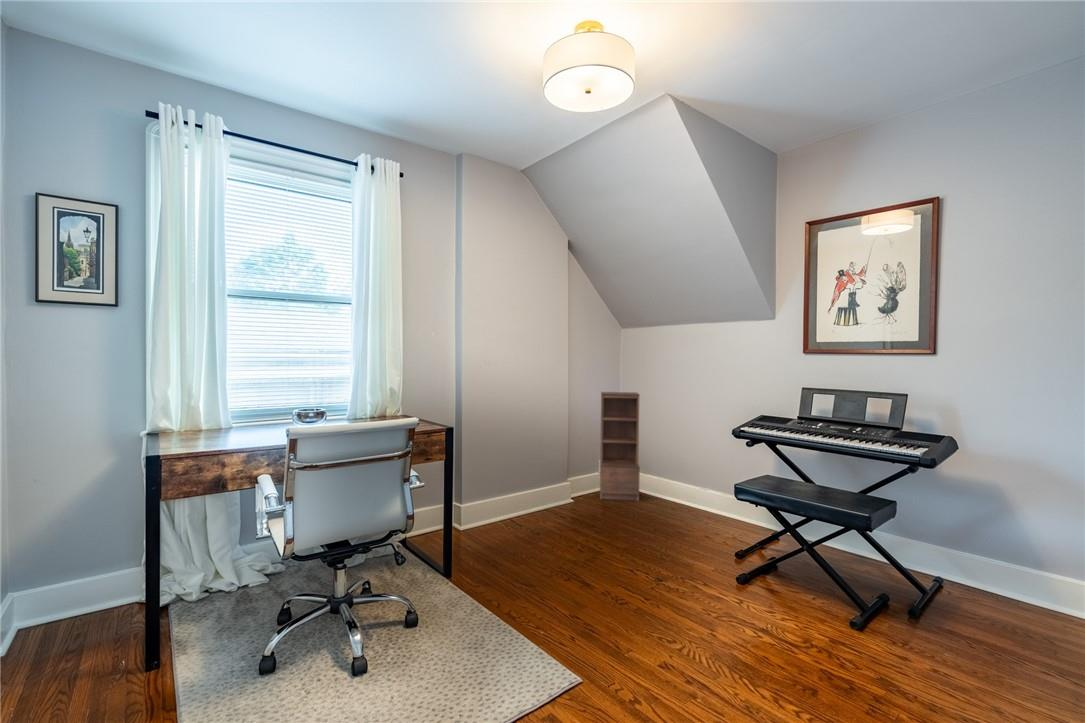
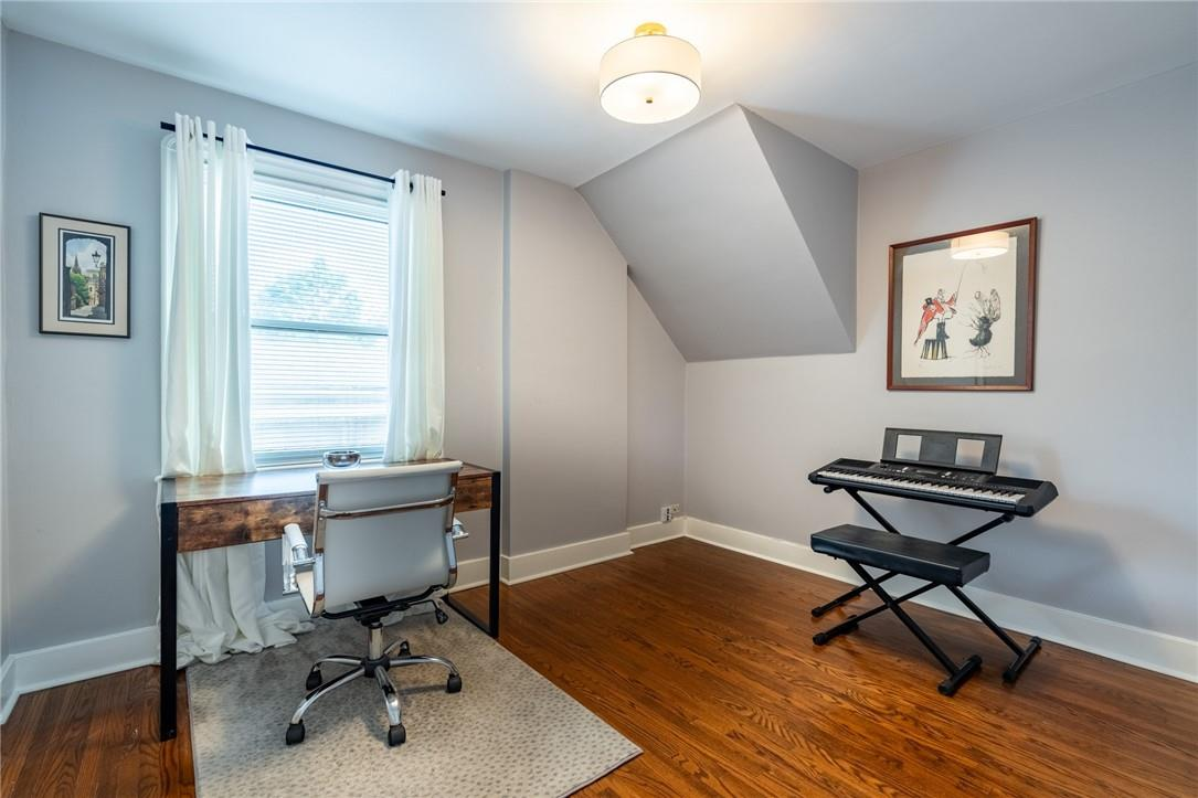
- bookshelf (619, 444)
